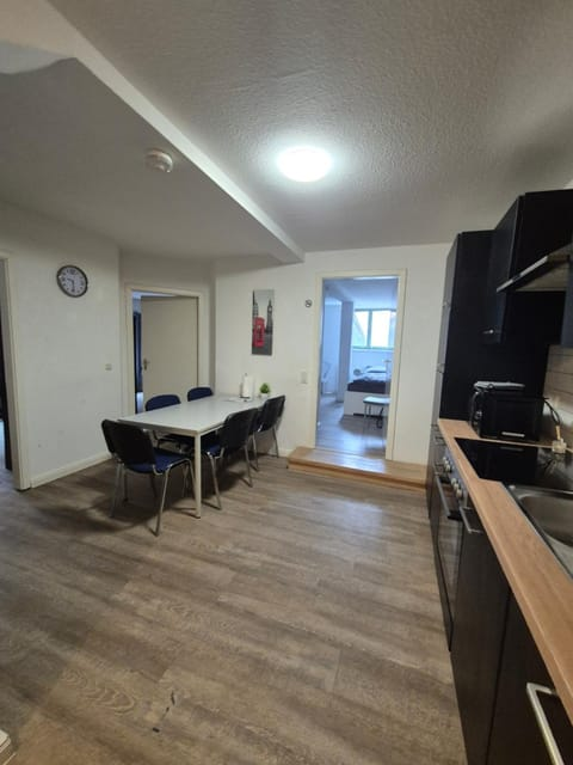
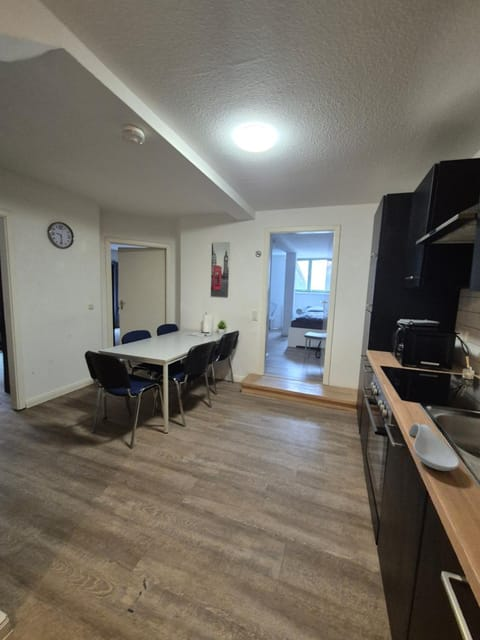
+ spoon rest (427, 443)
